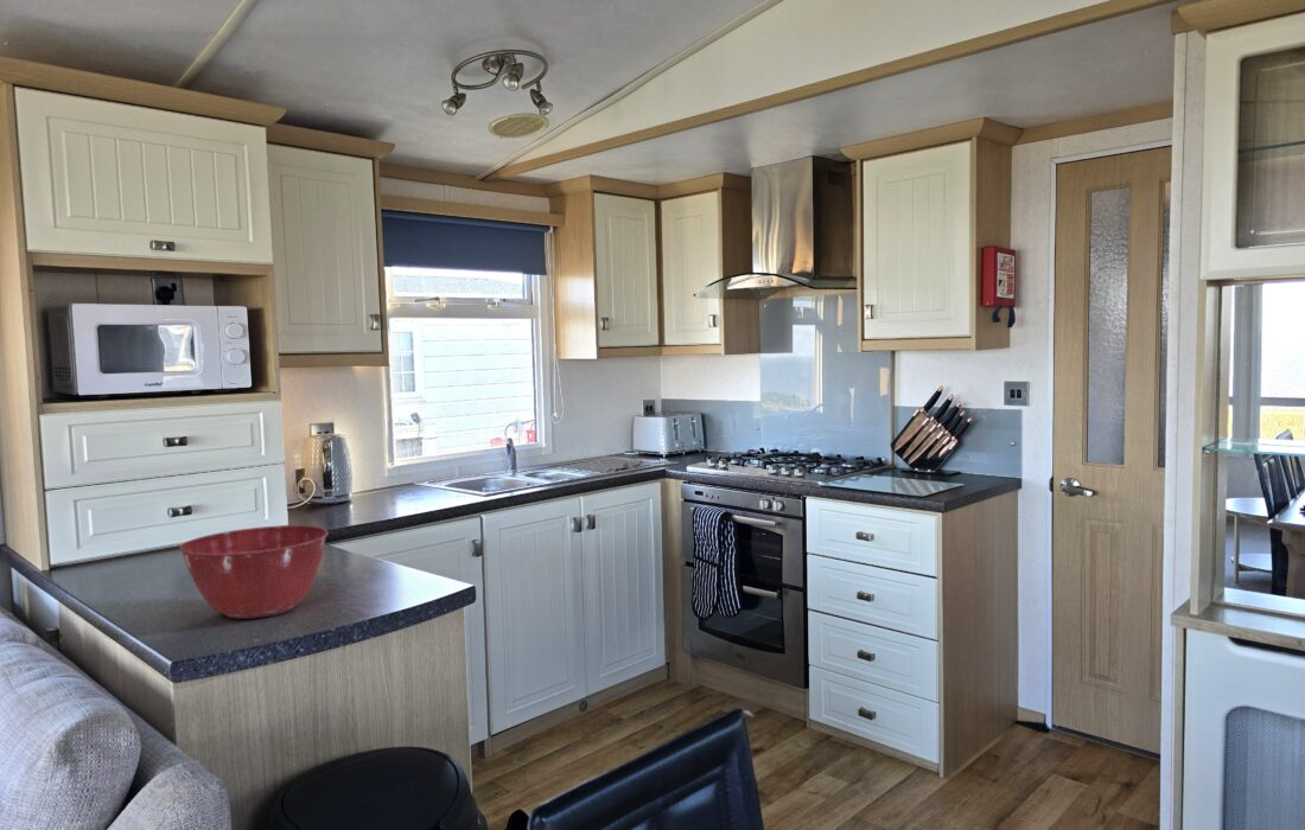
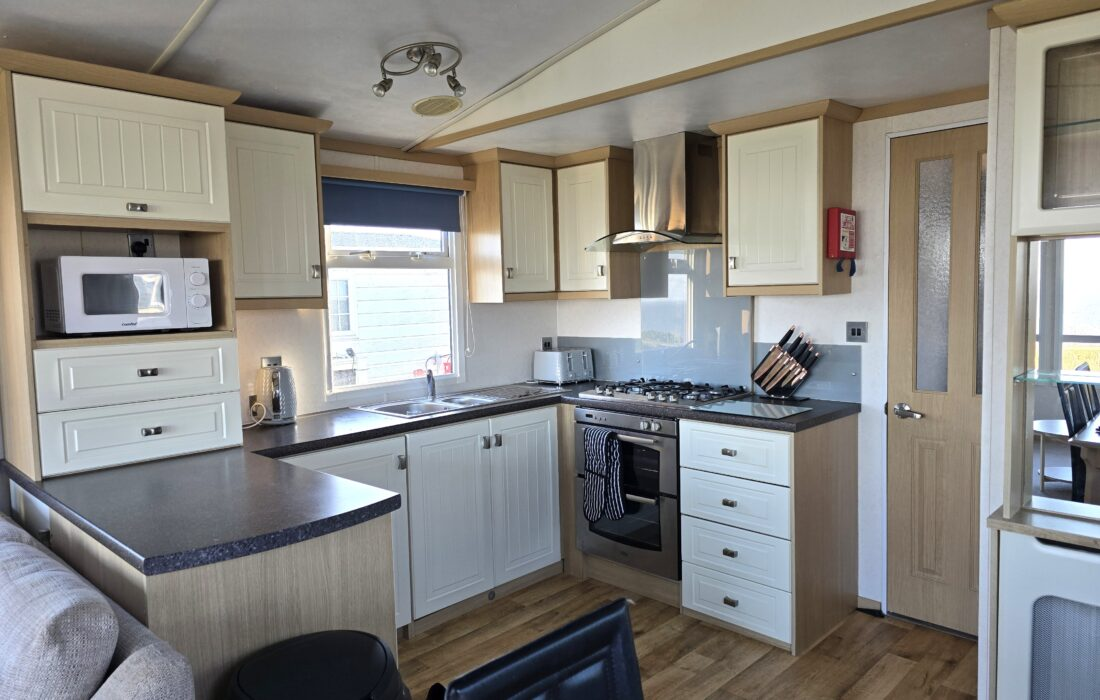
- mixing bowl (256, 573)
